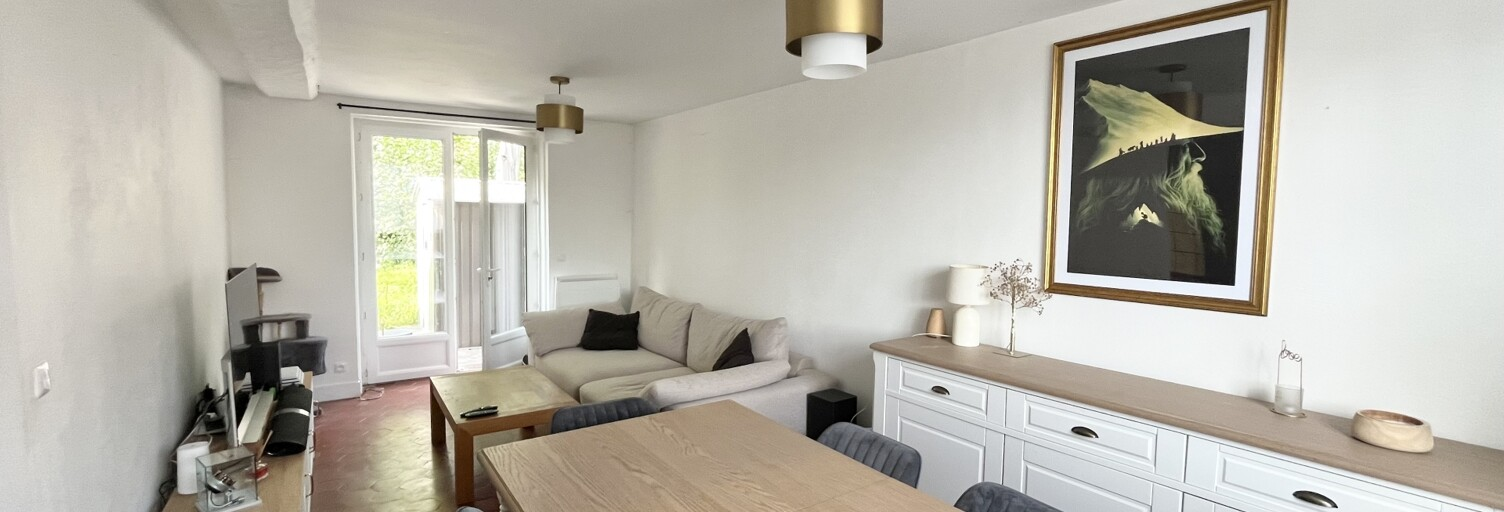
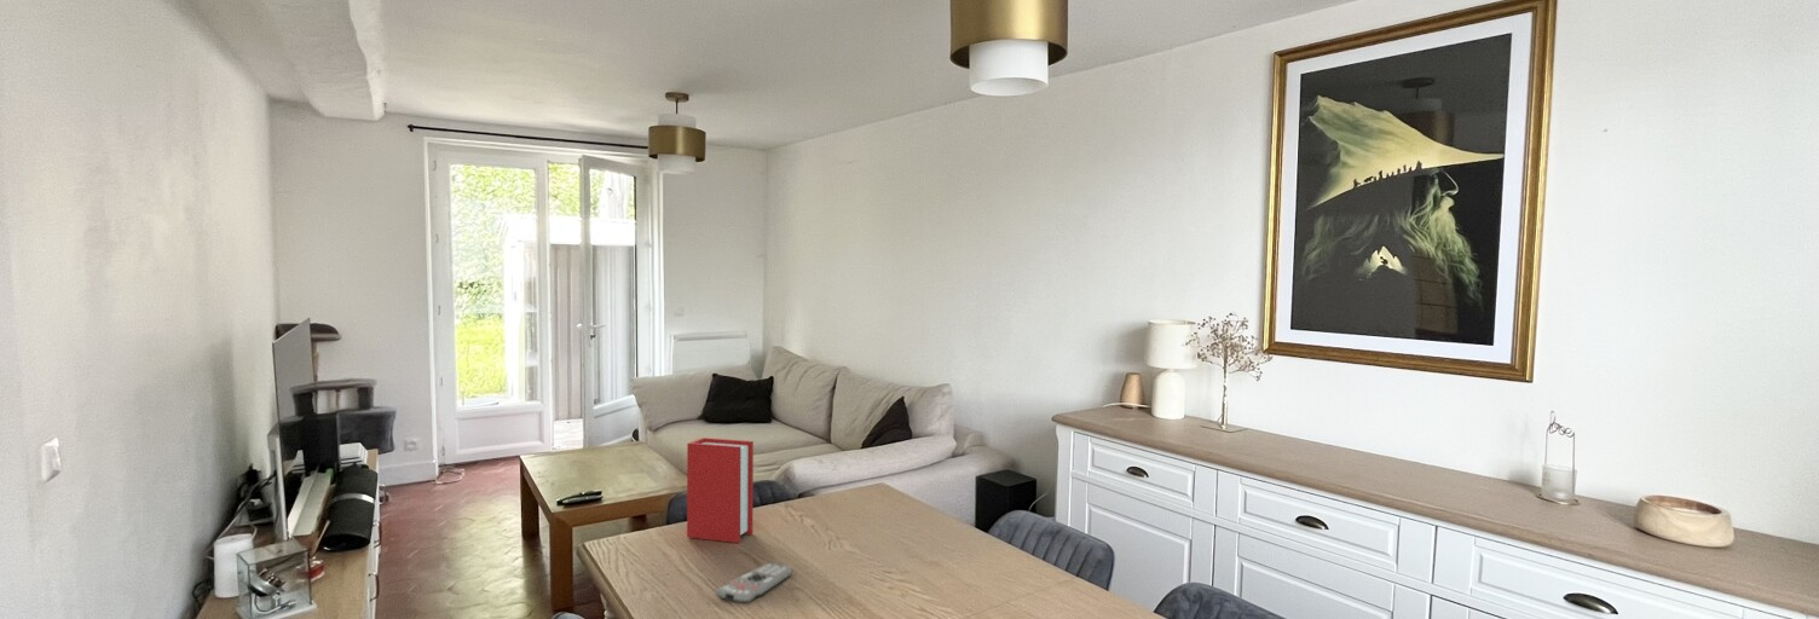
+ book (720, 488)
+ remote control (757, 582)
